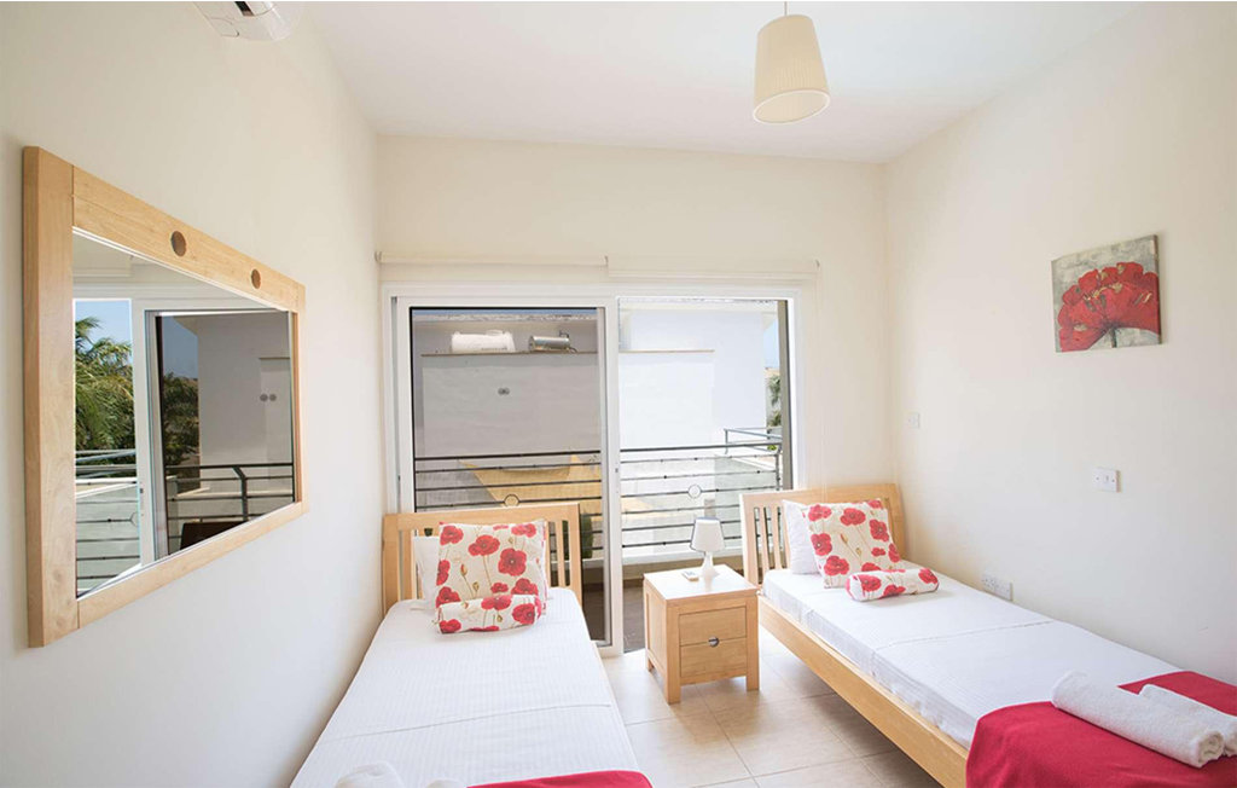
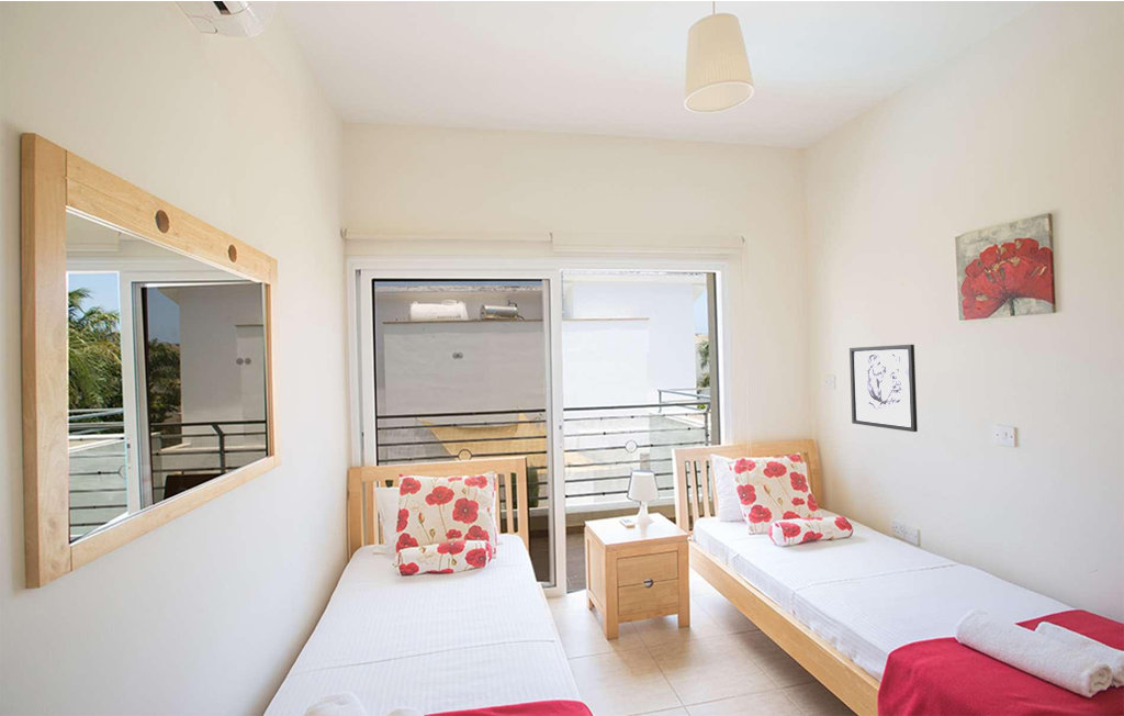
+ wall art (880, 387)
